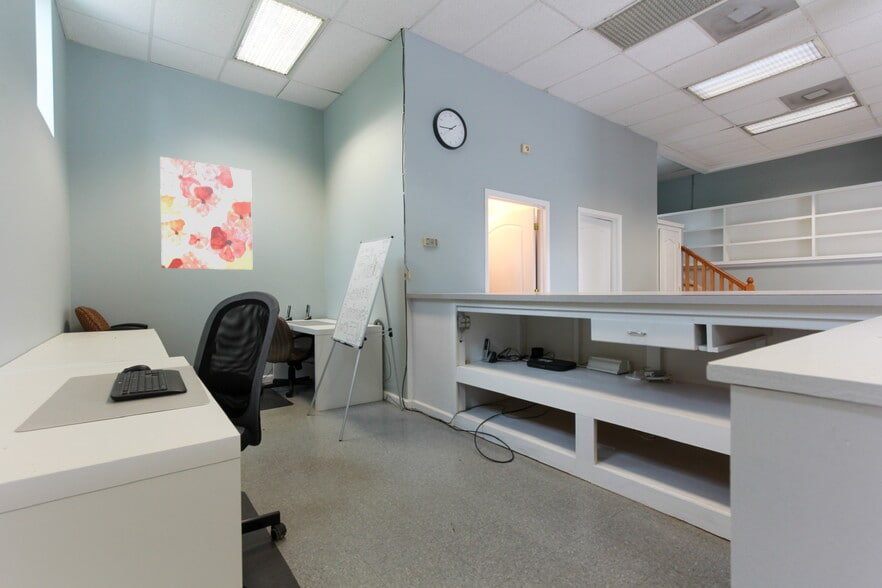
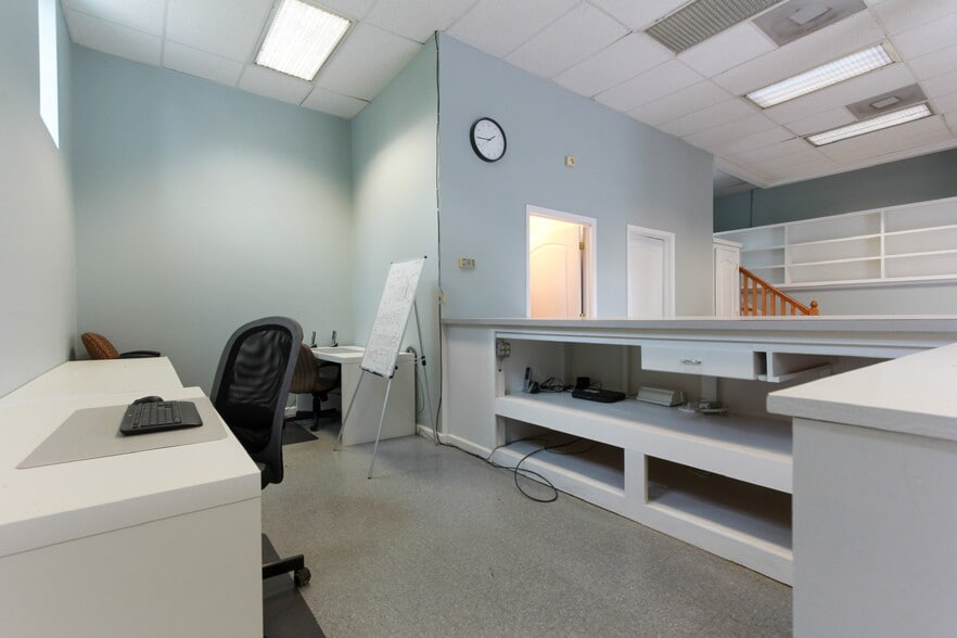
- wall art (208, 216)
